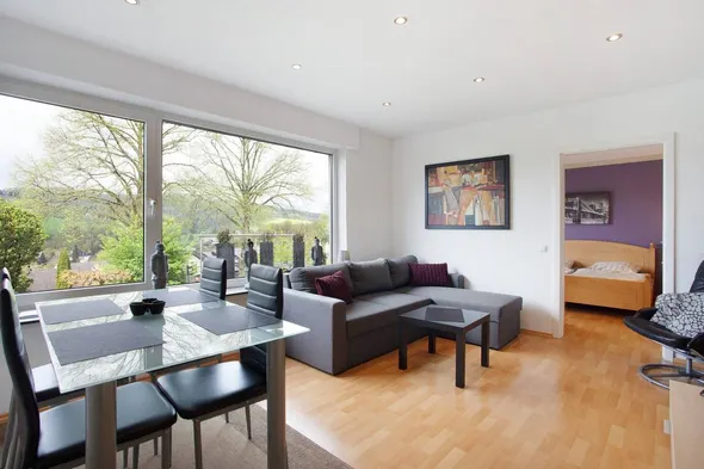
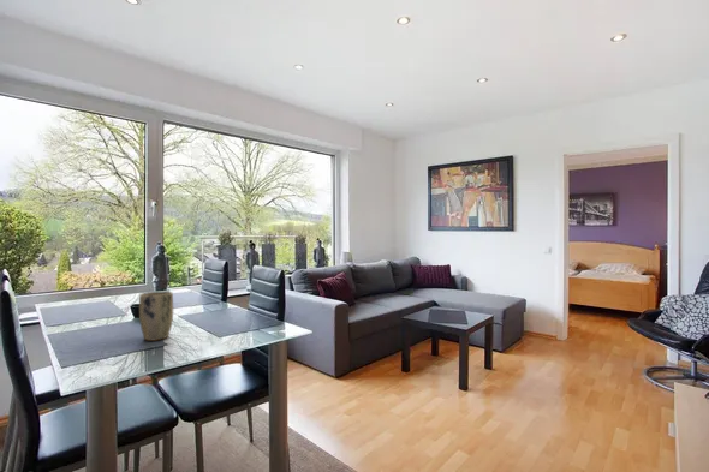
+ plant pot (156, 315)
